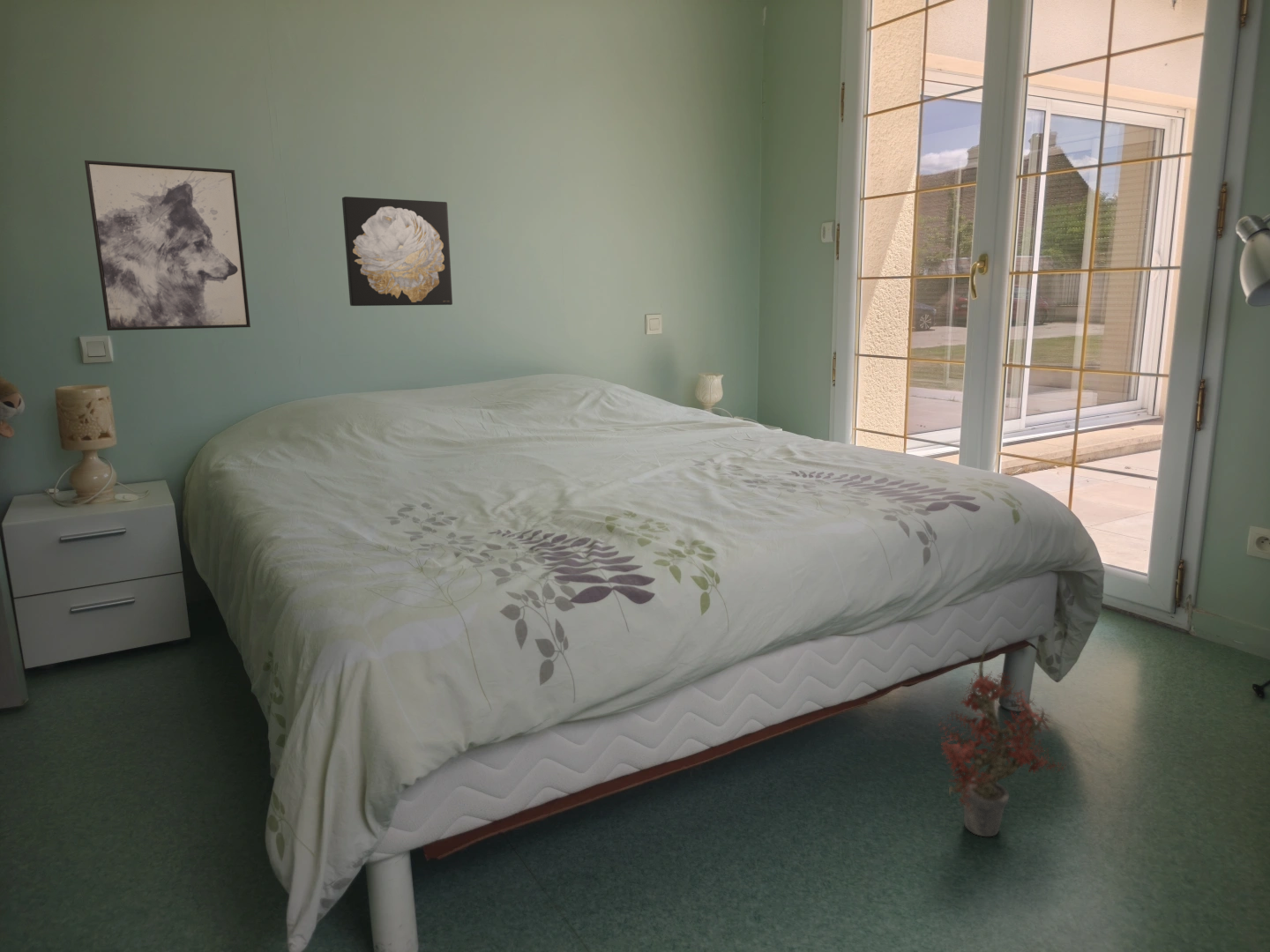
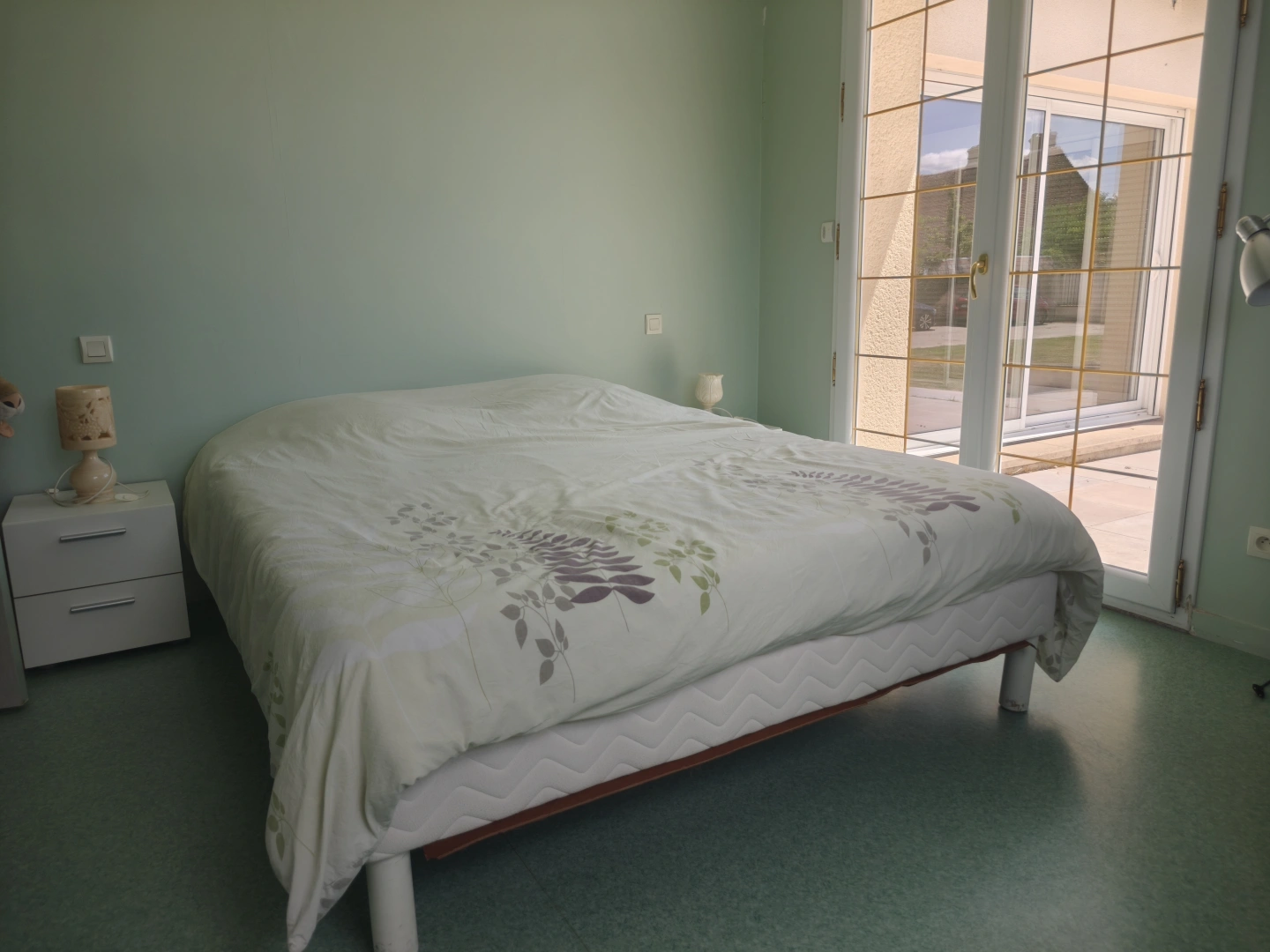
- wall art (172, 249)
- wall art (399, 253)
- potted plant (989, 737)
